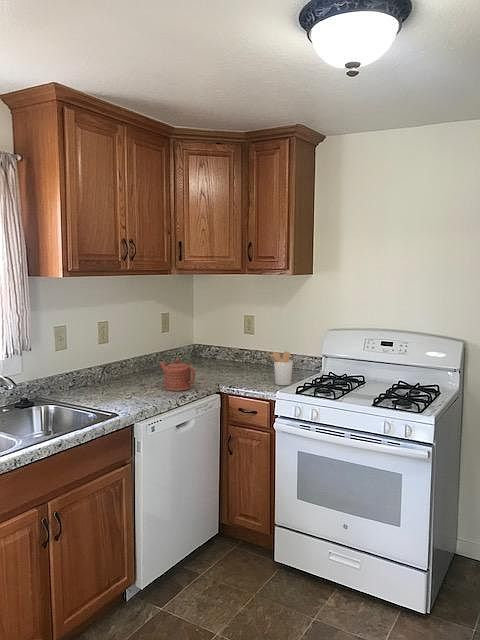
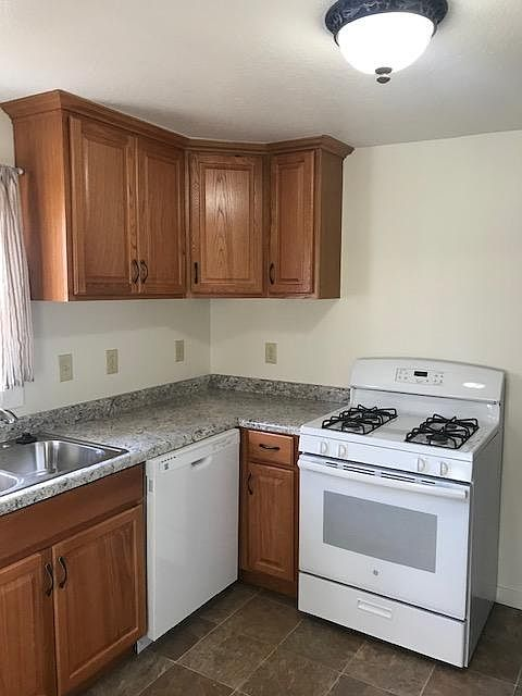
- teapot (177, 373)
- utensil holder (278, 366)
